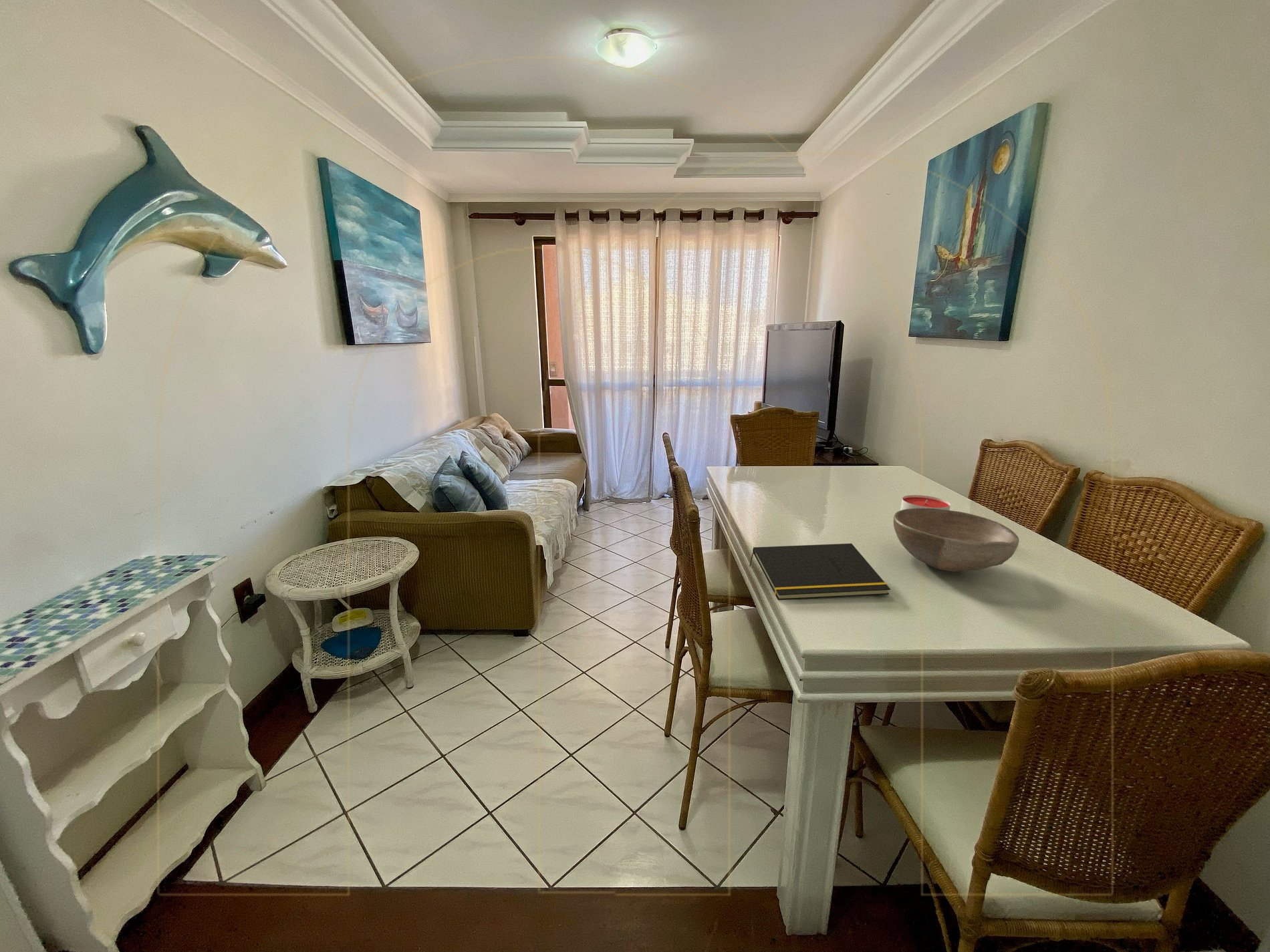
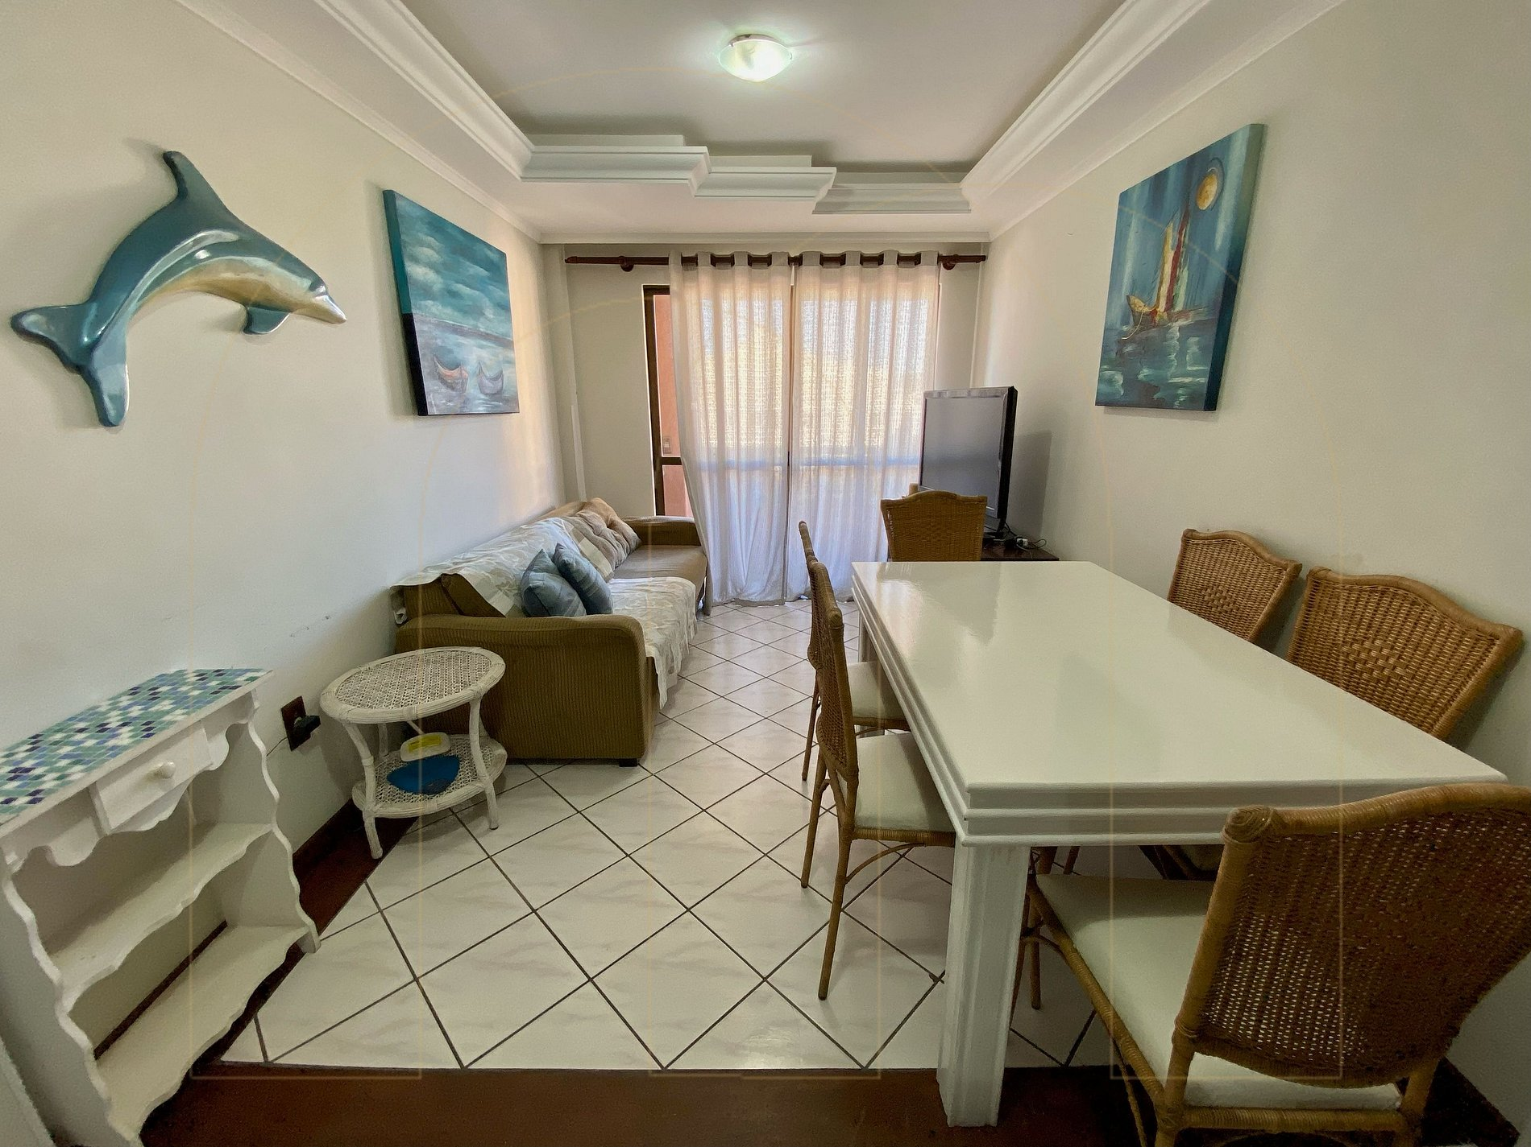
- notepad (817, 569)
- candle (924, 508)
- bowl (948, 542)
